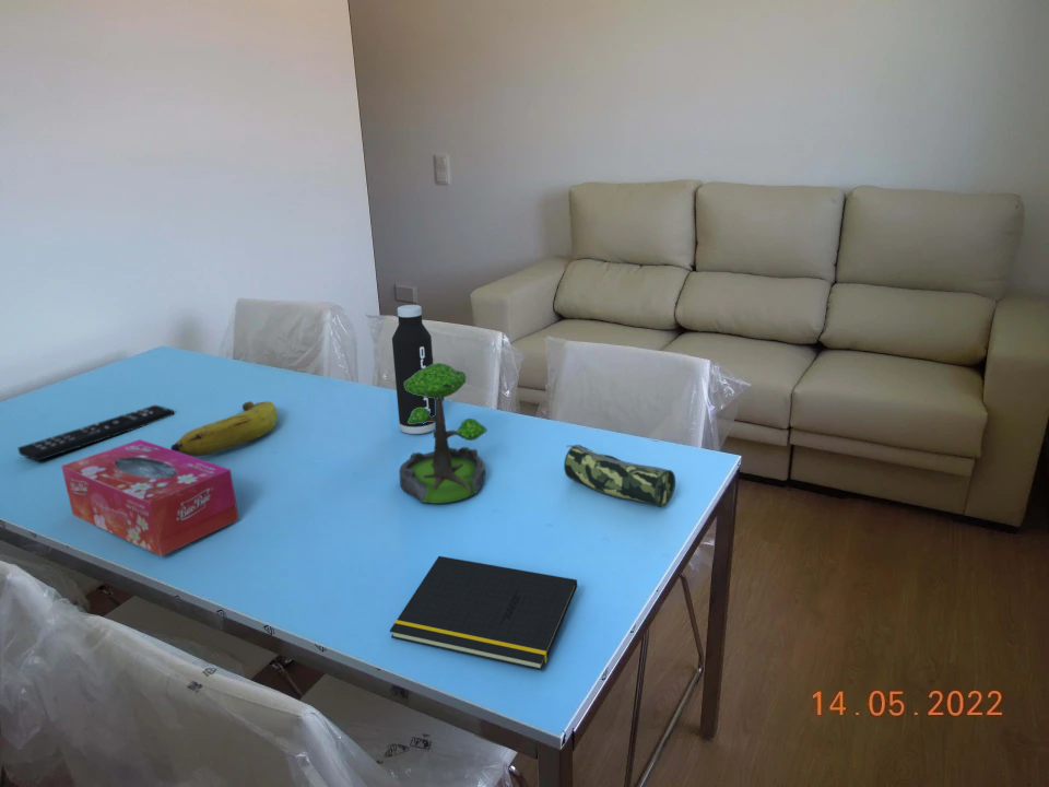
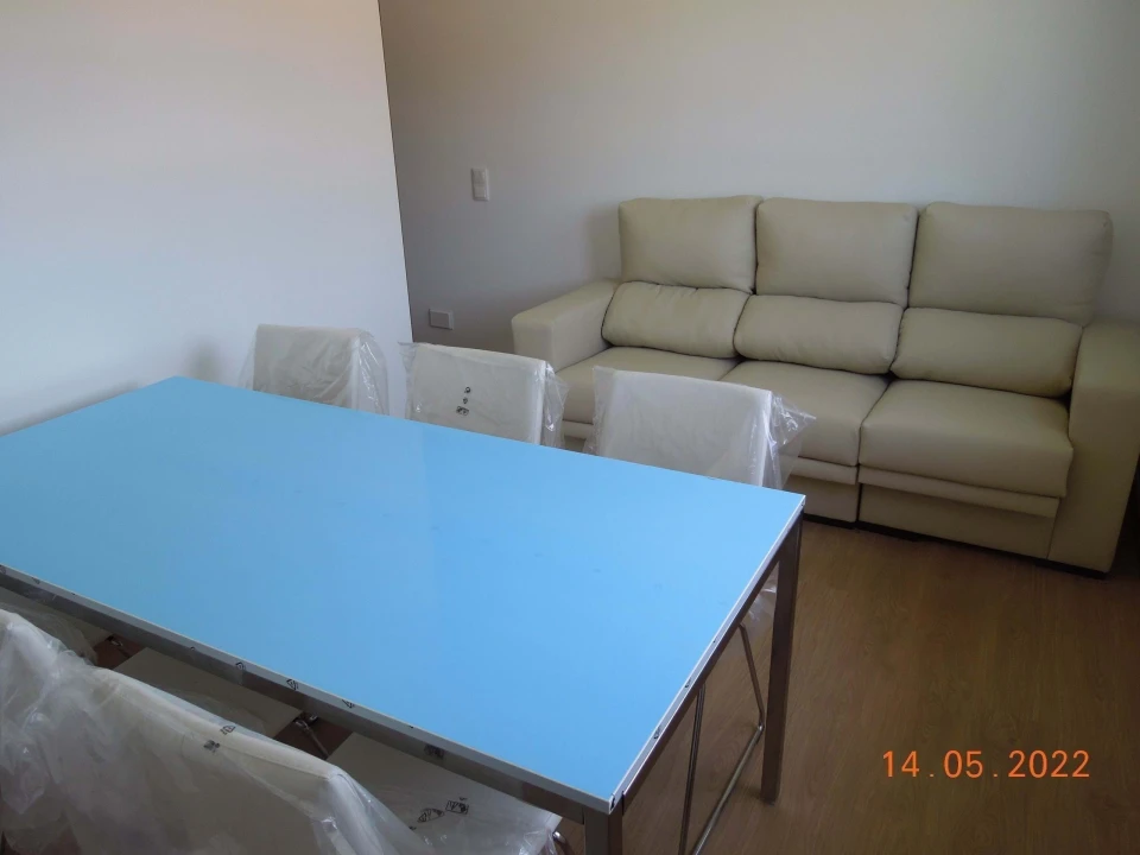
- remote control (101, 430)
- water bottle (414, 368)
- plant (440, 424)
- banana (222, 423)
- pencil case (615, 474)
- tissue box (149, 492)
- notepad (485, 608)
